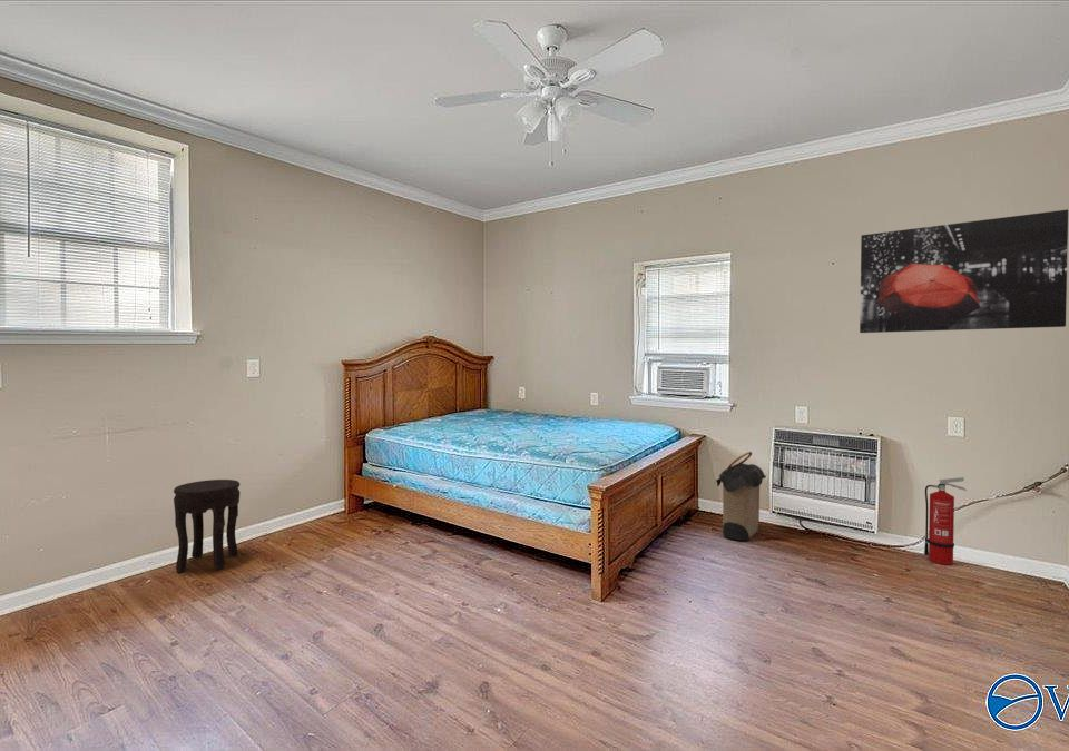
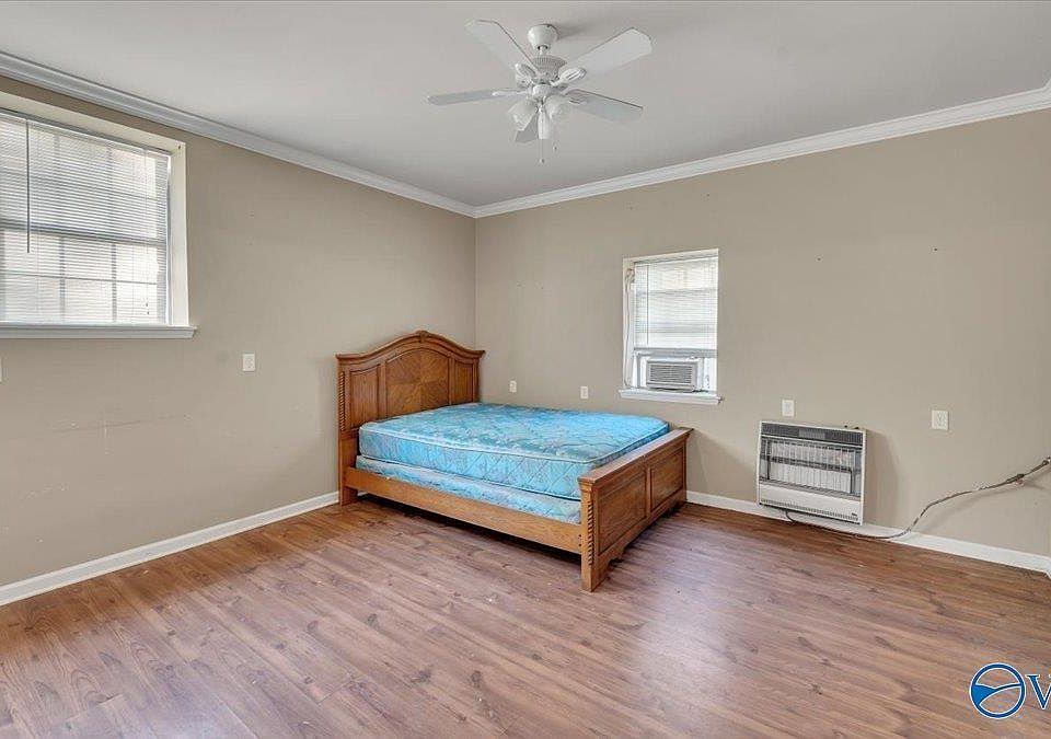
- fire extinguisher (944, 518)
- wall art (953, 277)
- side table (203, 524)
- laundry hamper (739, 490)
